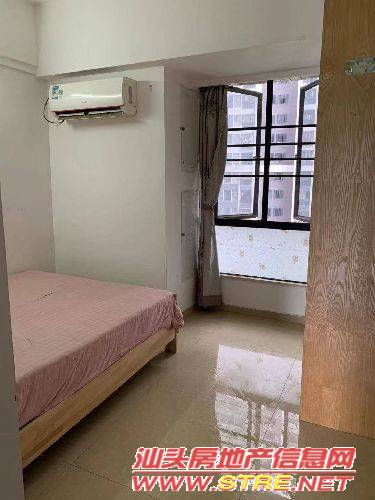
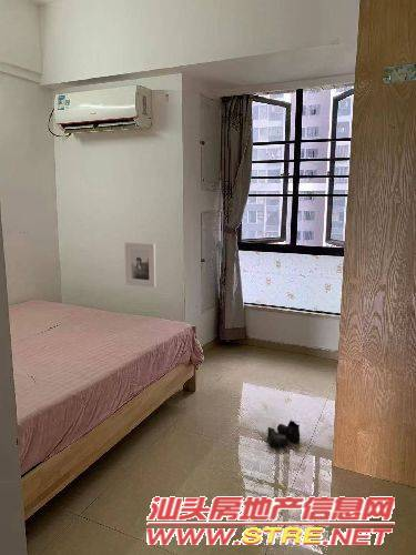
+ boots (280, 432)
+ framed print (140, 264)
